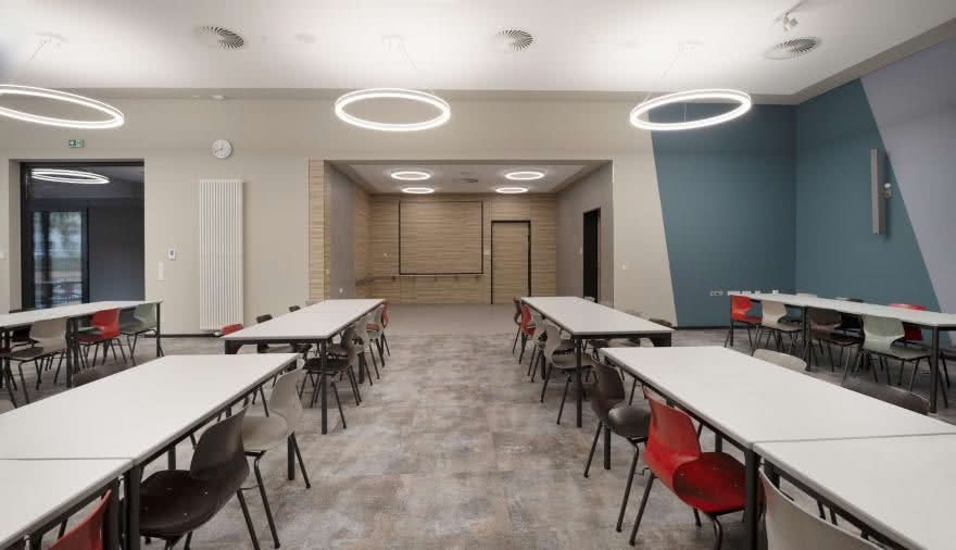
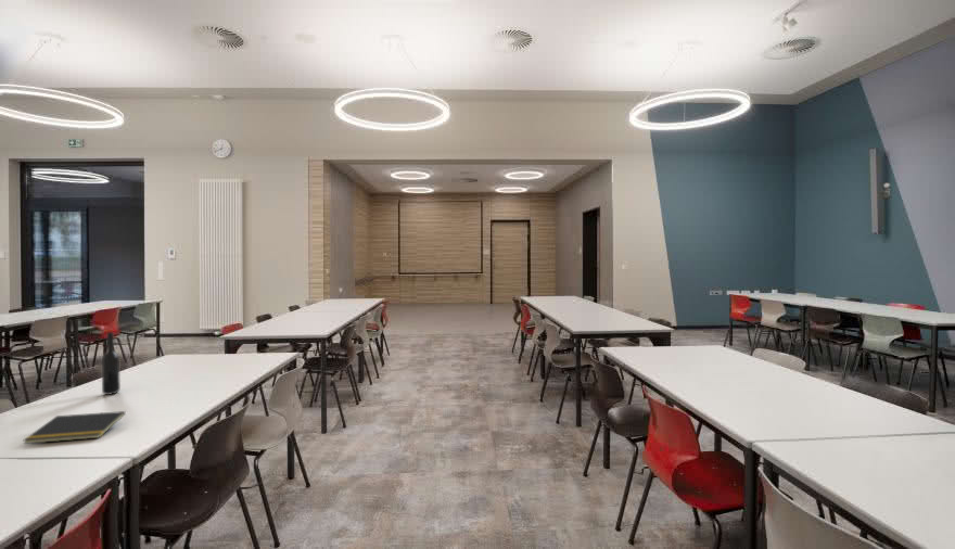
+ notepad (77, 426)
+ bottle (111, 362)
